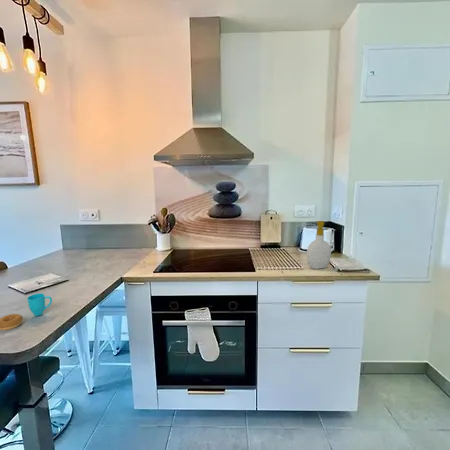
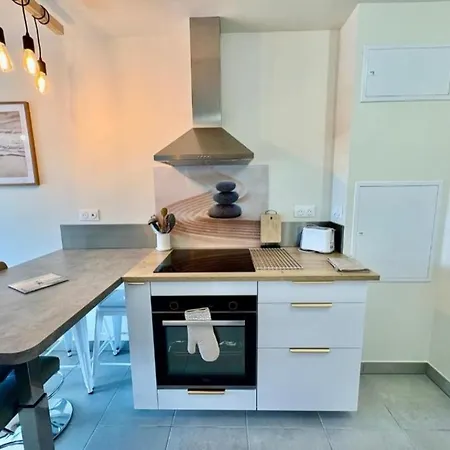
- cup (30, 309)
- soap bottle (318, 244)
